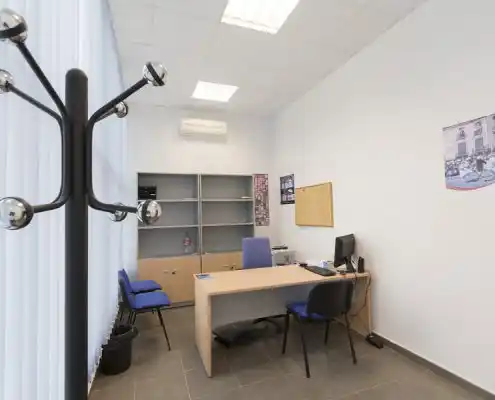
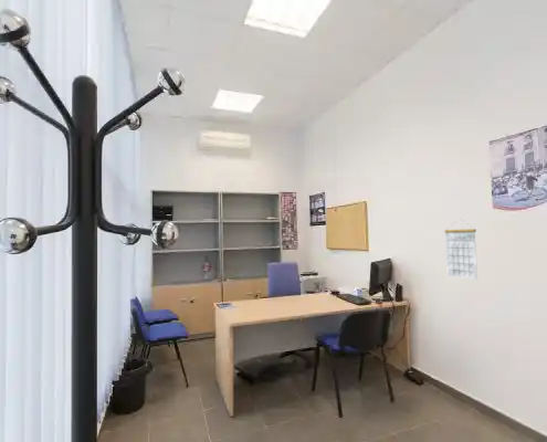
+ calendar (460, 248)
